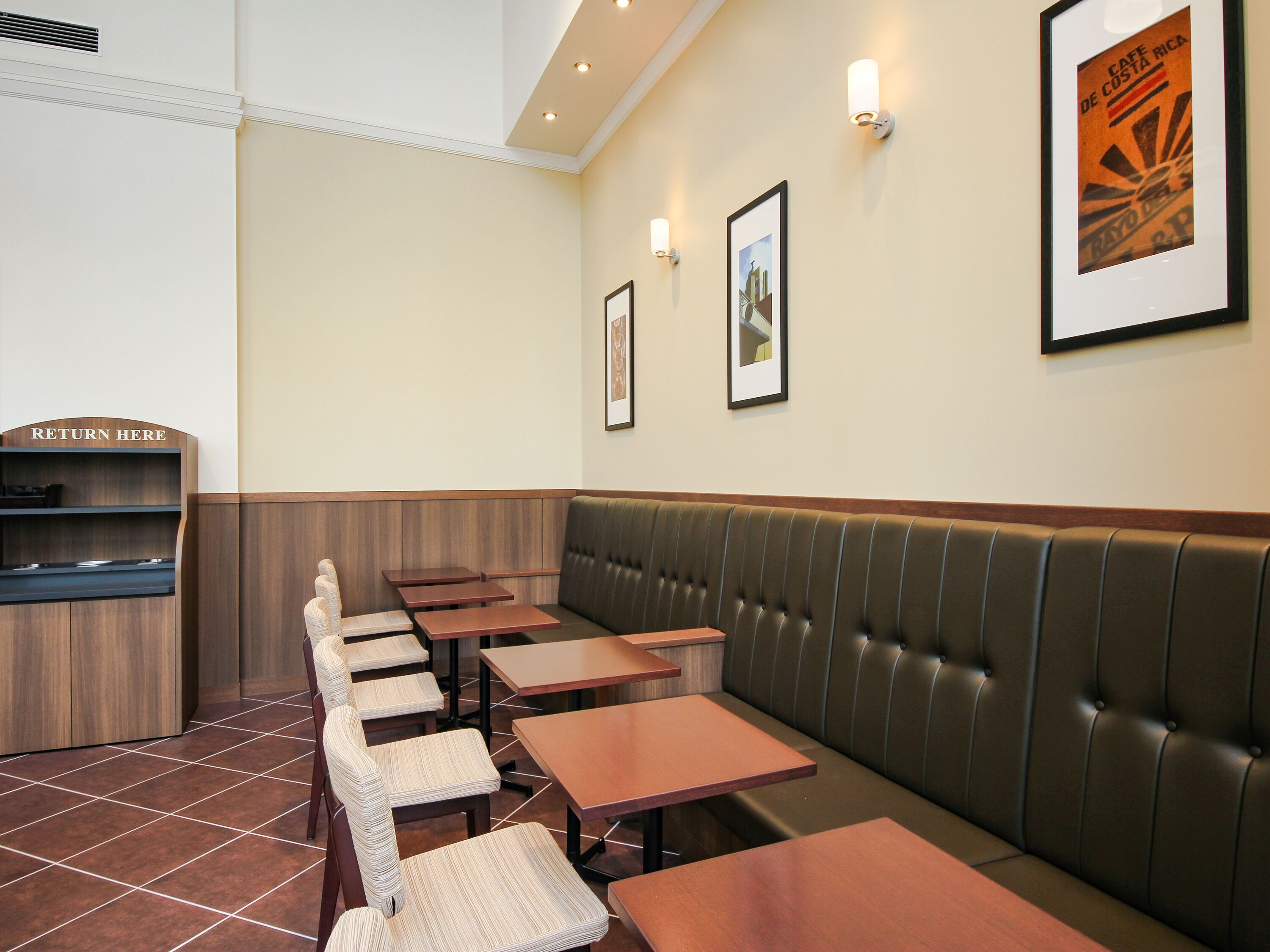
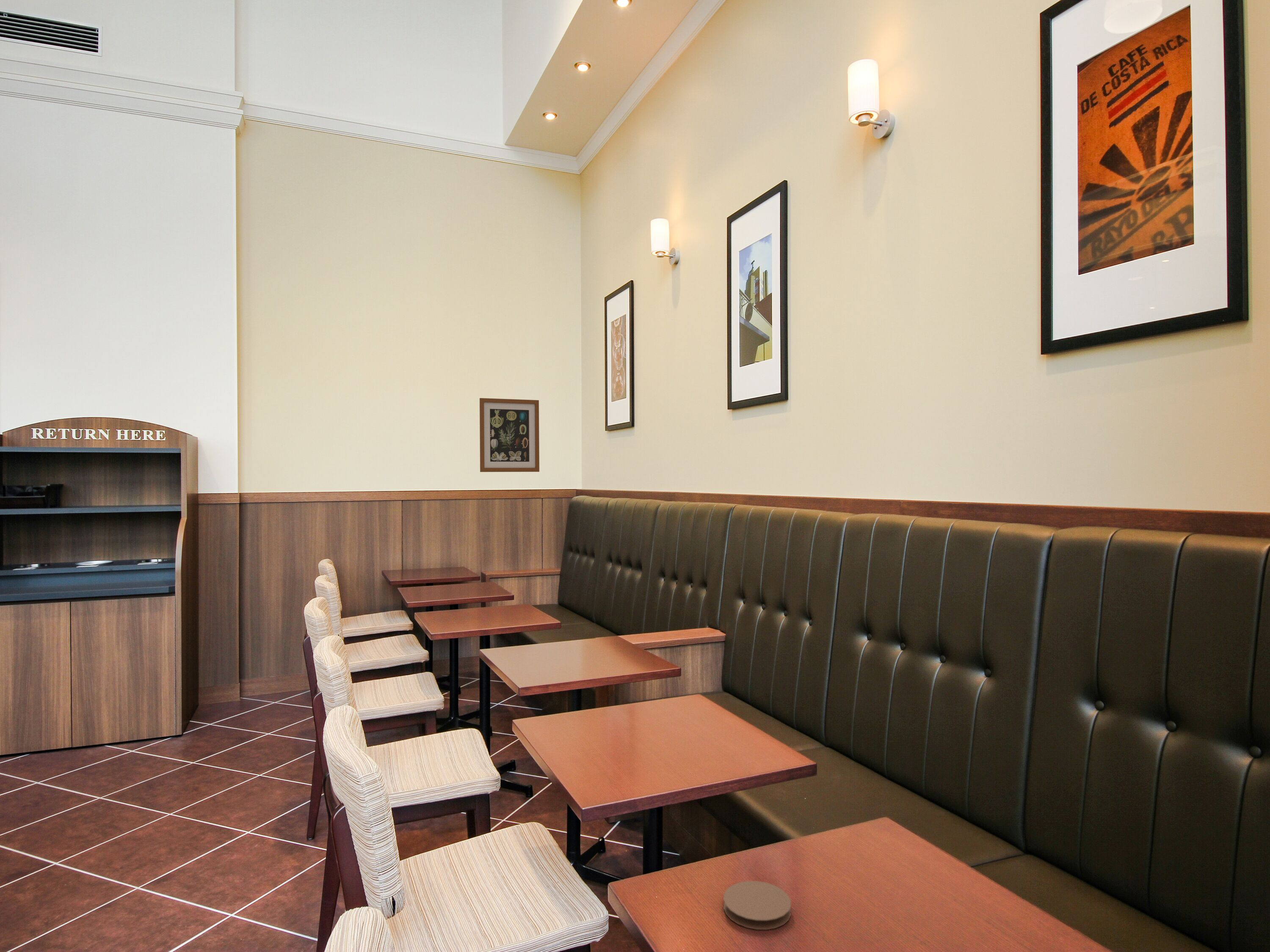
+ wall art (510, 435)
+ coaster (757, 904)
